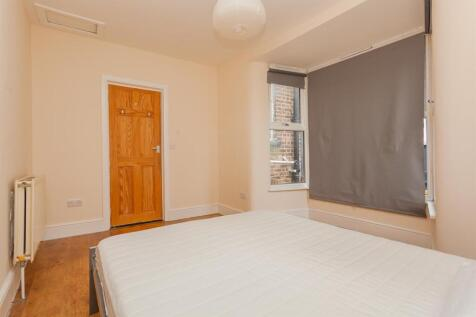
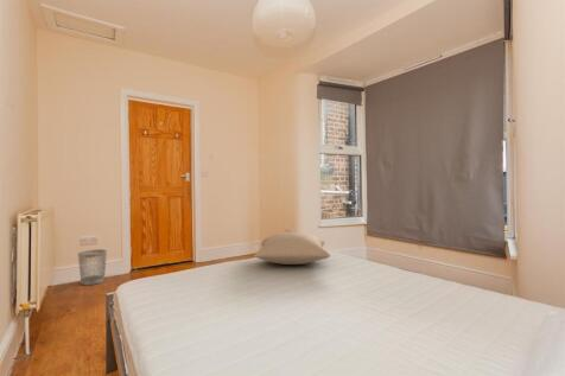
+ wastebasket (93, 266)
+ pillow (292, 248)
